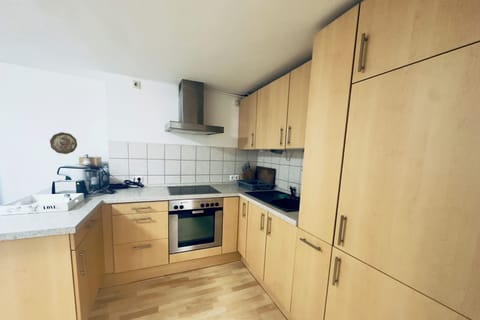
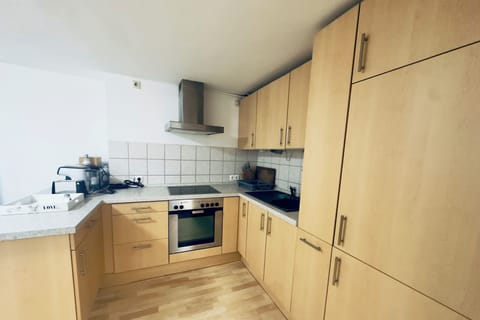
- decorative plate (64, 143)
